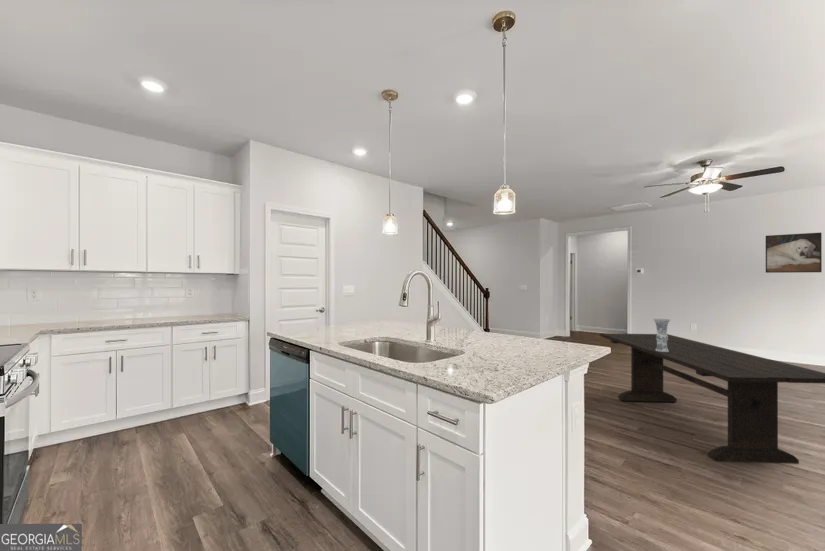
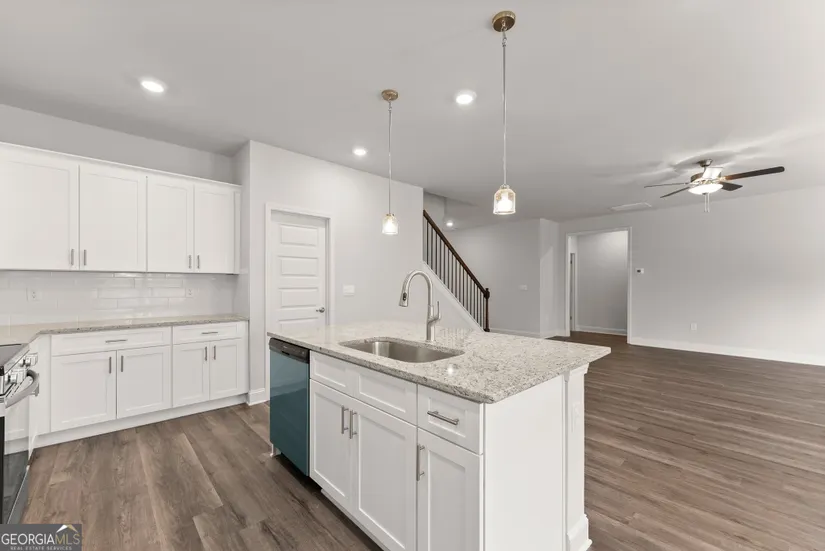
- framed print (792, 253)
- dining table (692, 382)
- vase (661, 334)
